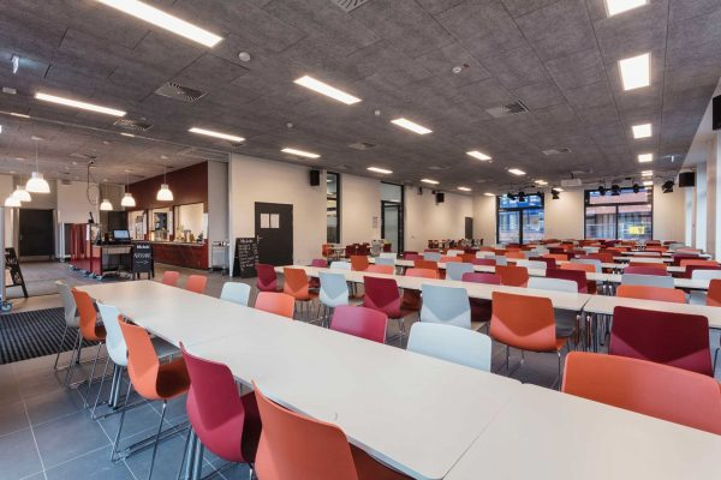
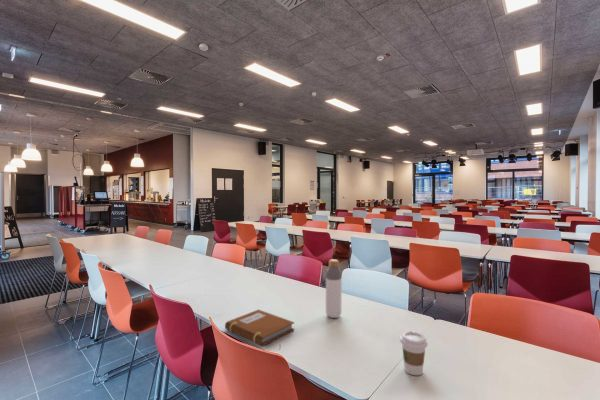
+ coffee cup (413, 353)
+ notebook (258, 325)
+ bottle (333, 288)
